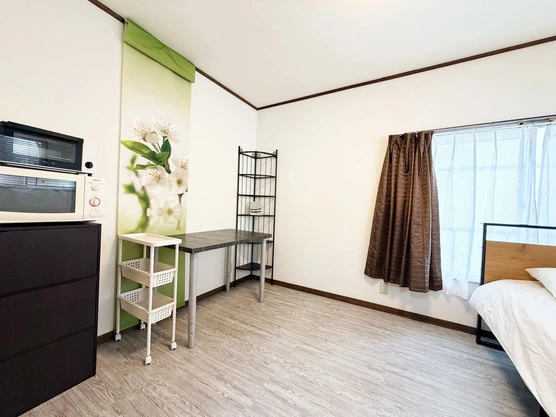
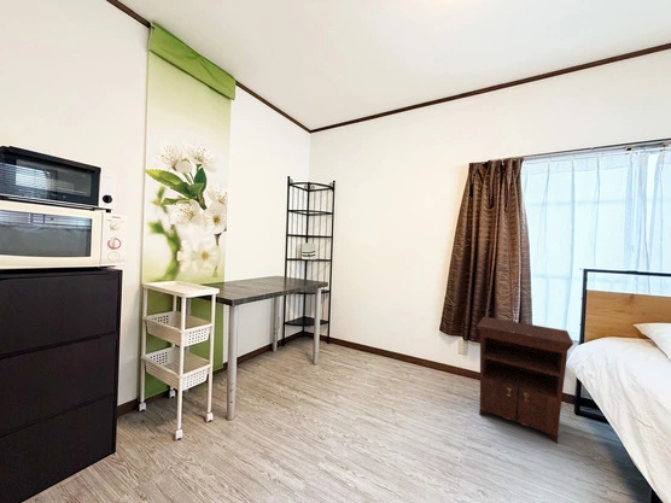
+ nightstand (519, 372)
